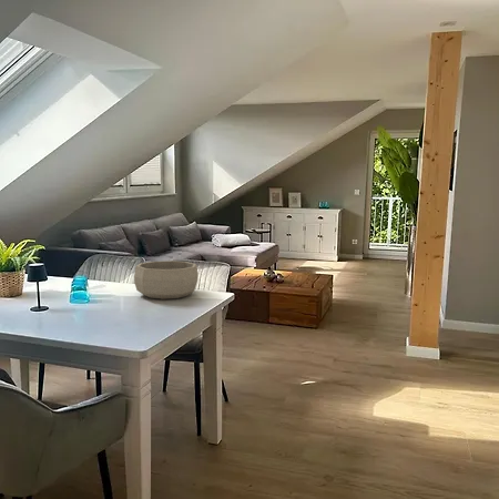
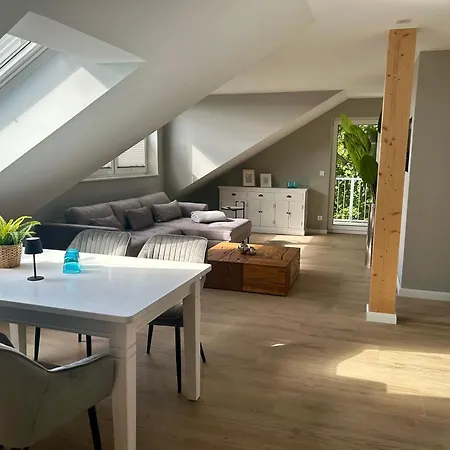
- decorative bowl (166, 279)
